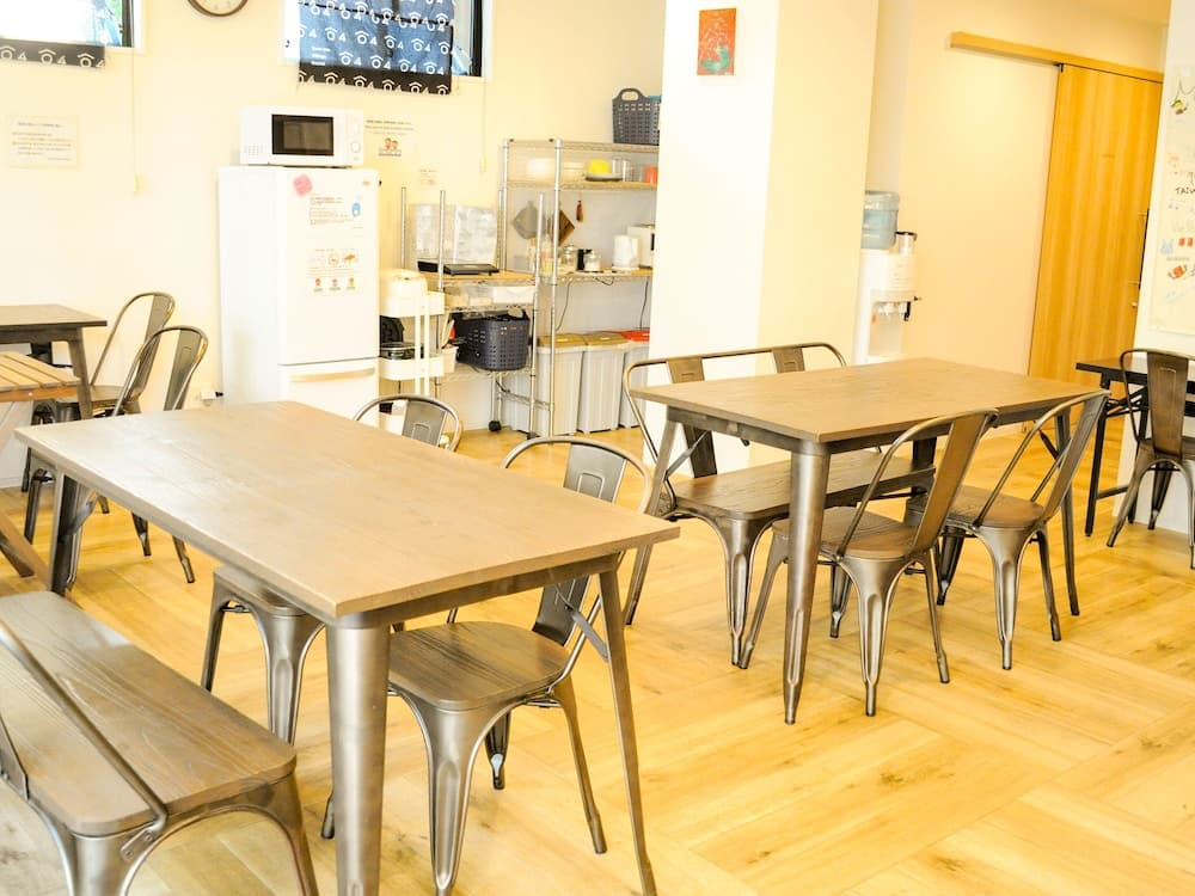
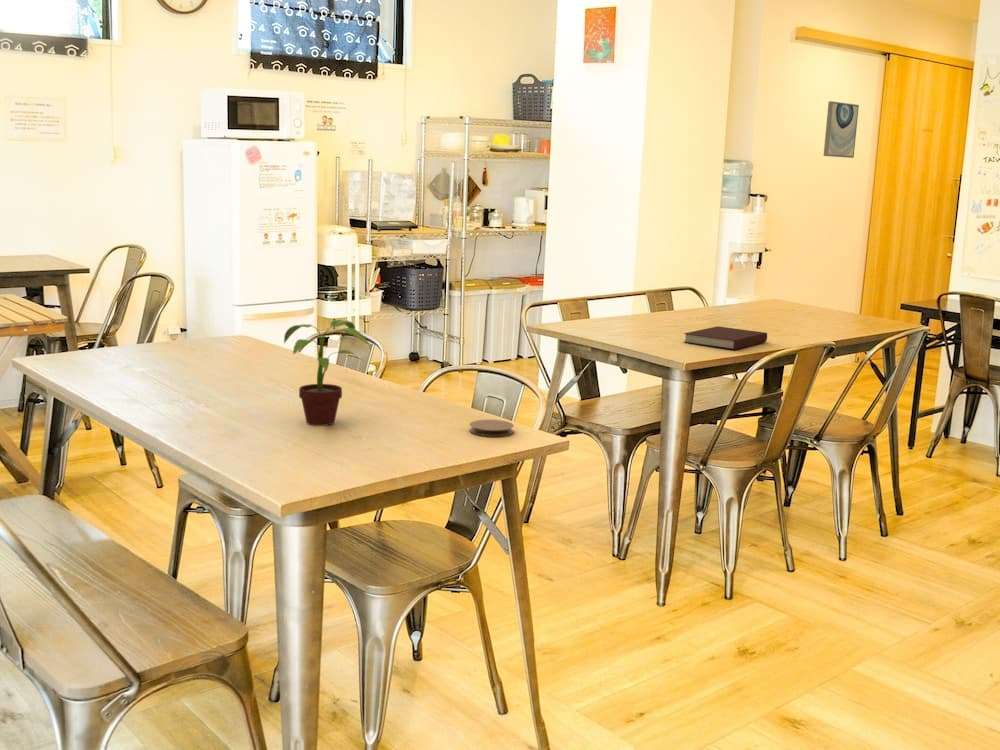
+ potted plant (324, 373)
+ notebook (725, 337)
+ wall art (841, 130)
+ coaster (491, 427)
